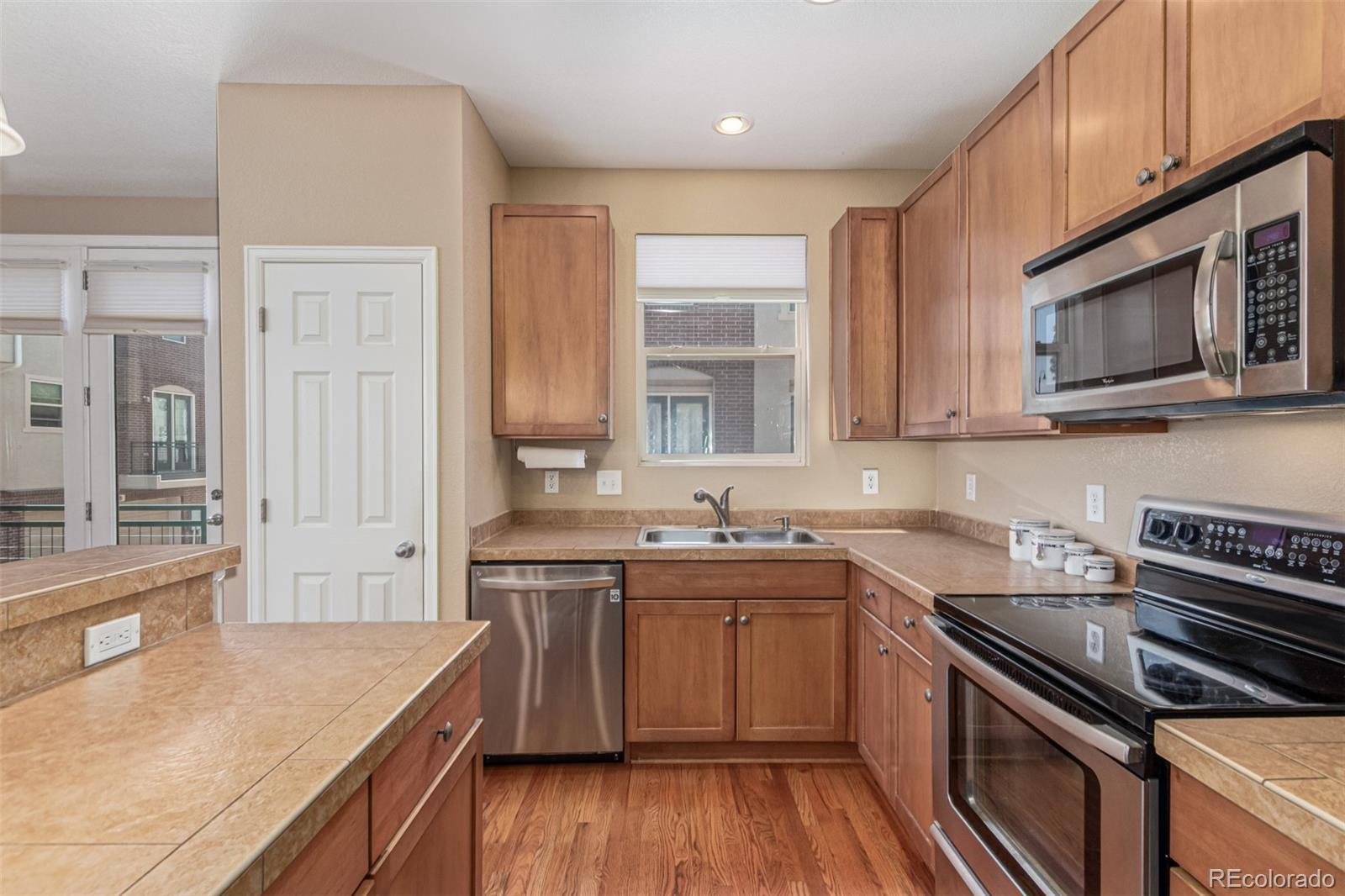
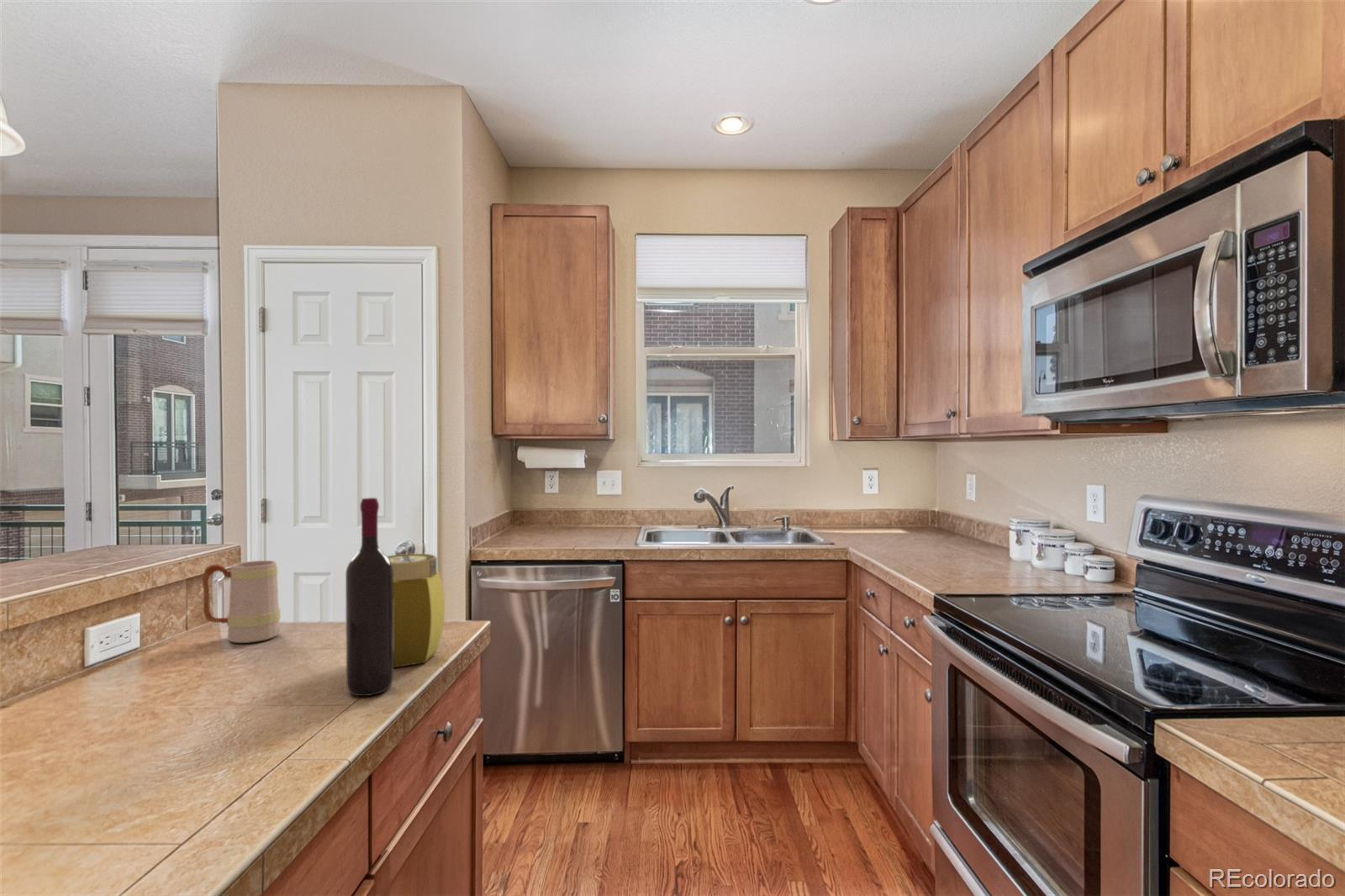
+ jar (406, 608)
+ mug (242, 600)
+ wine bottle (370, 593)
